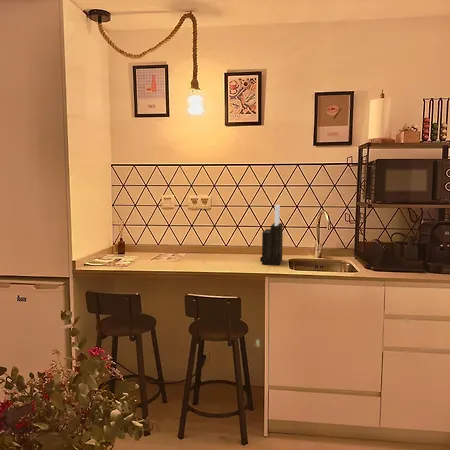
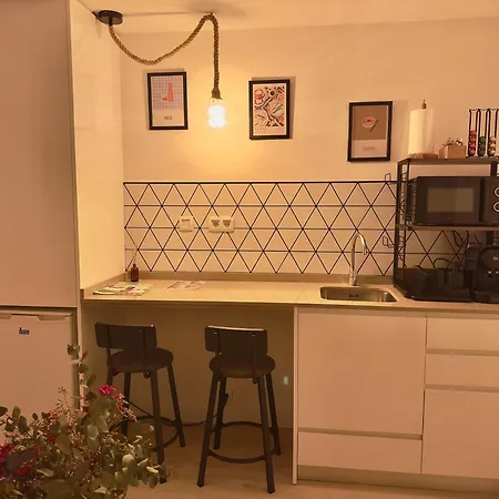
- knife block (270, 233)
